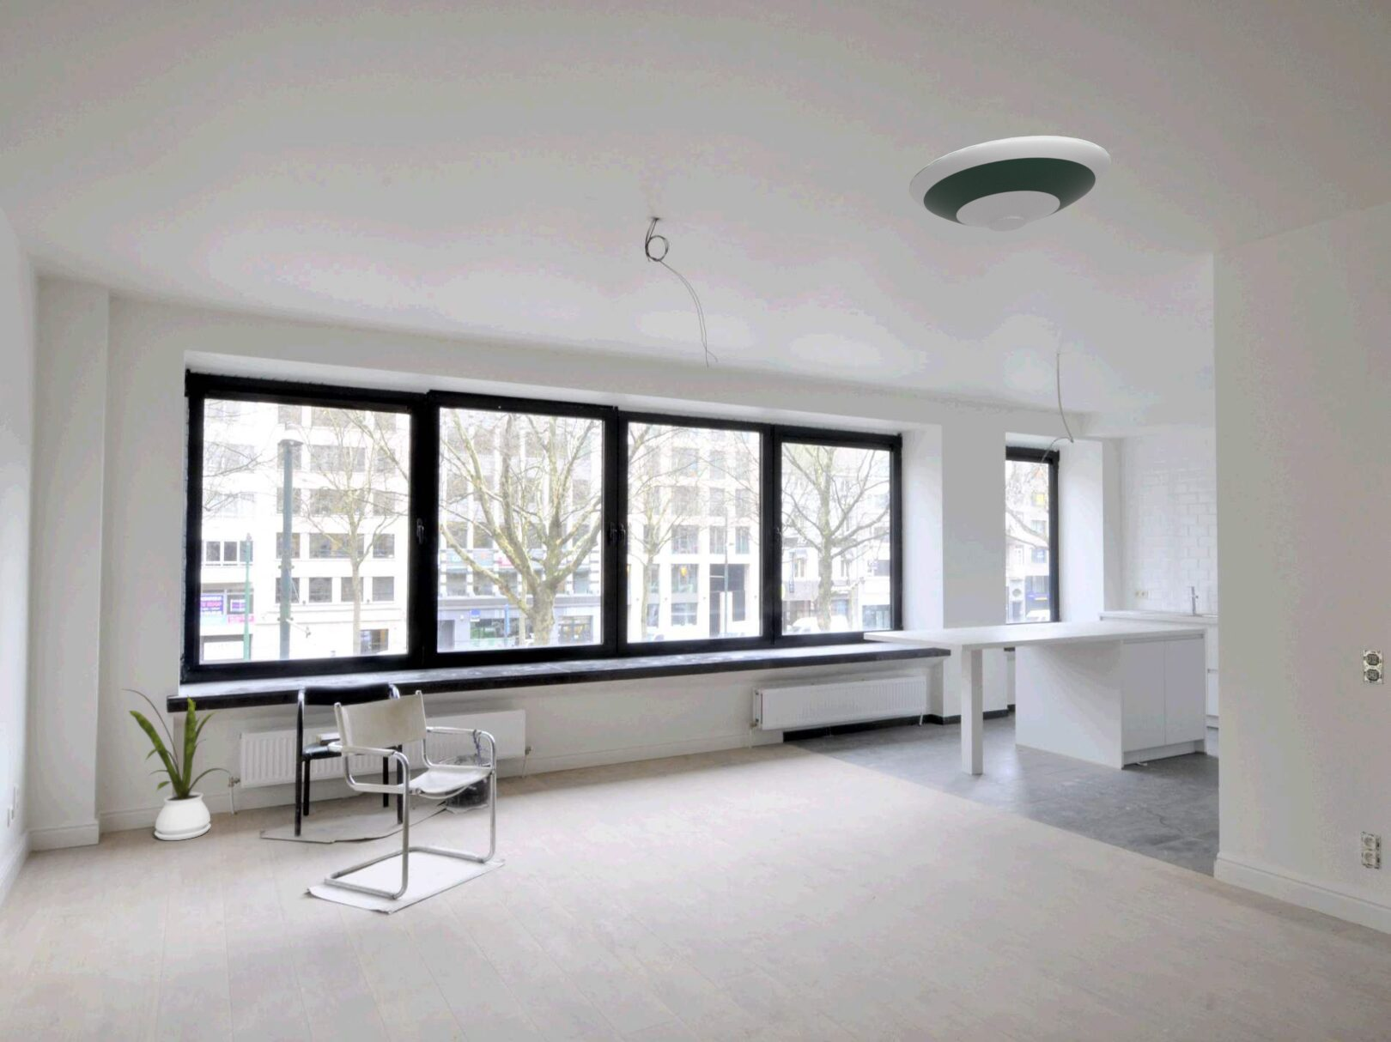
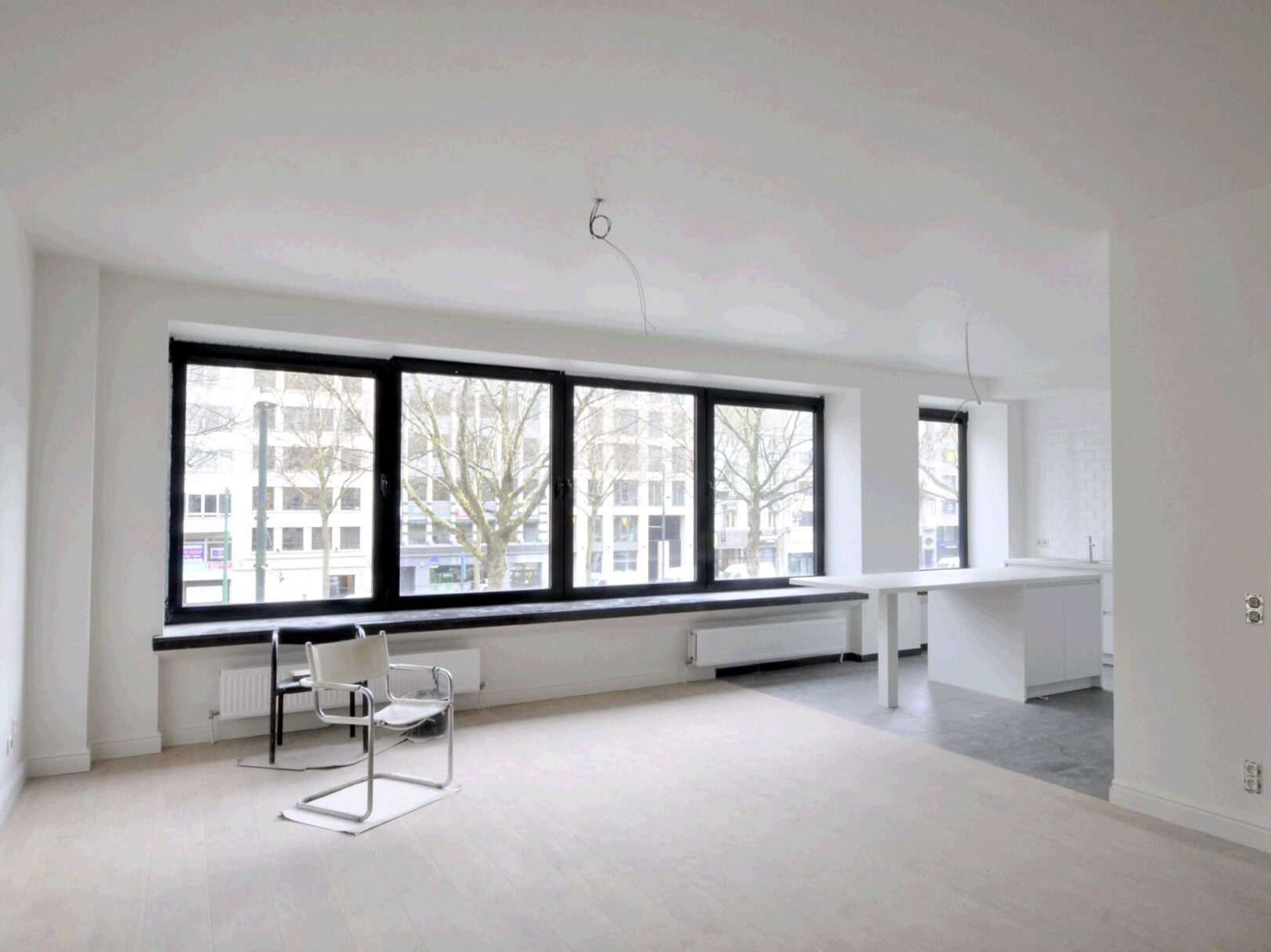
- house plant (177, 759)
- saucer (1007, 202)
